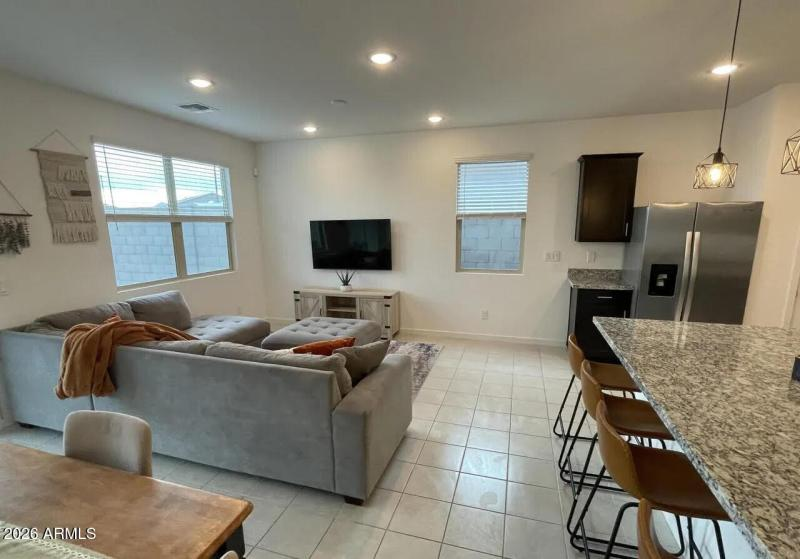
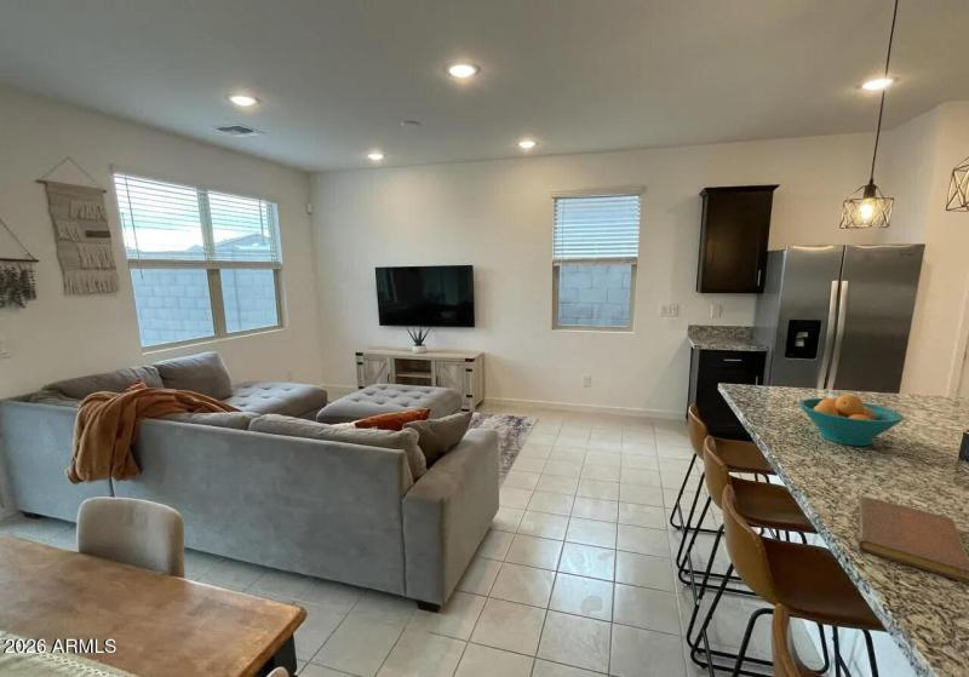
+ notebook (907, 533)
+ fruit bowl (847, 417)
